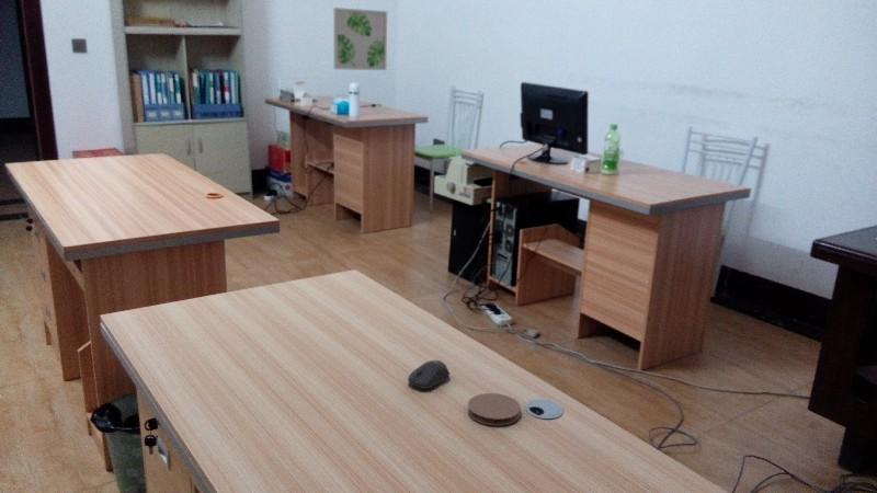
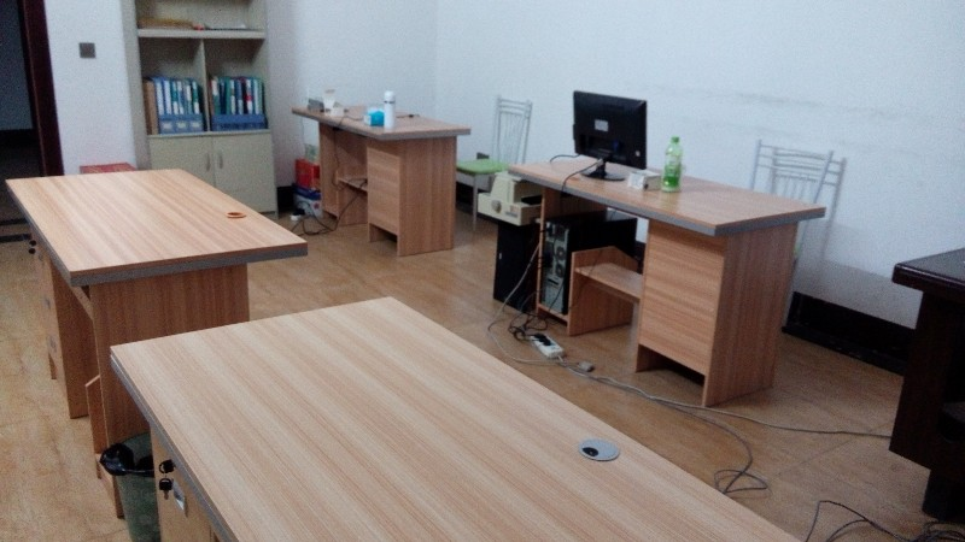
- computer mouse (429, 371)
- wall art (361, 39)
- coaster (493, 409)
